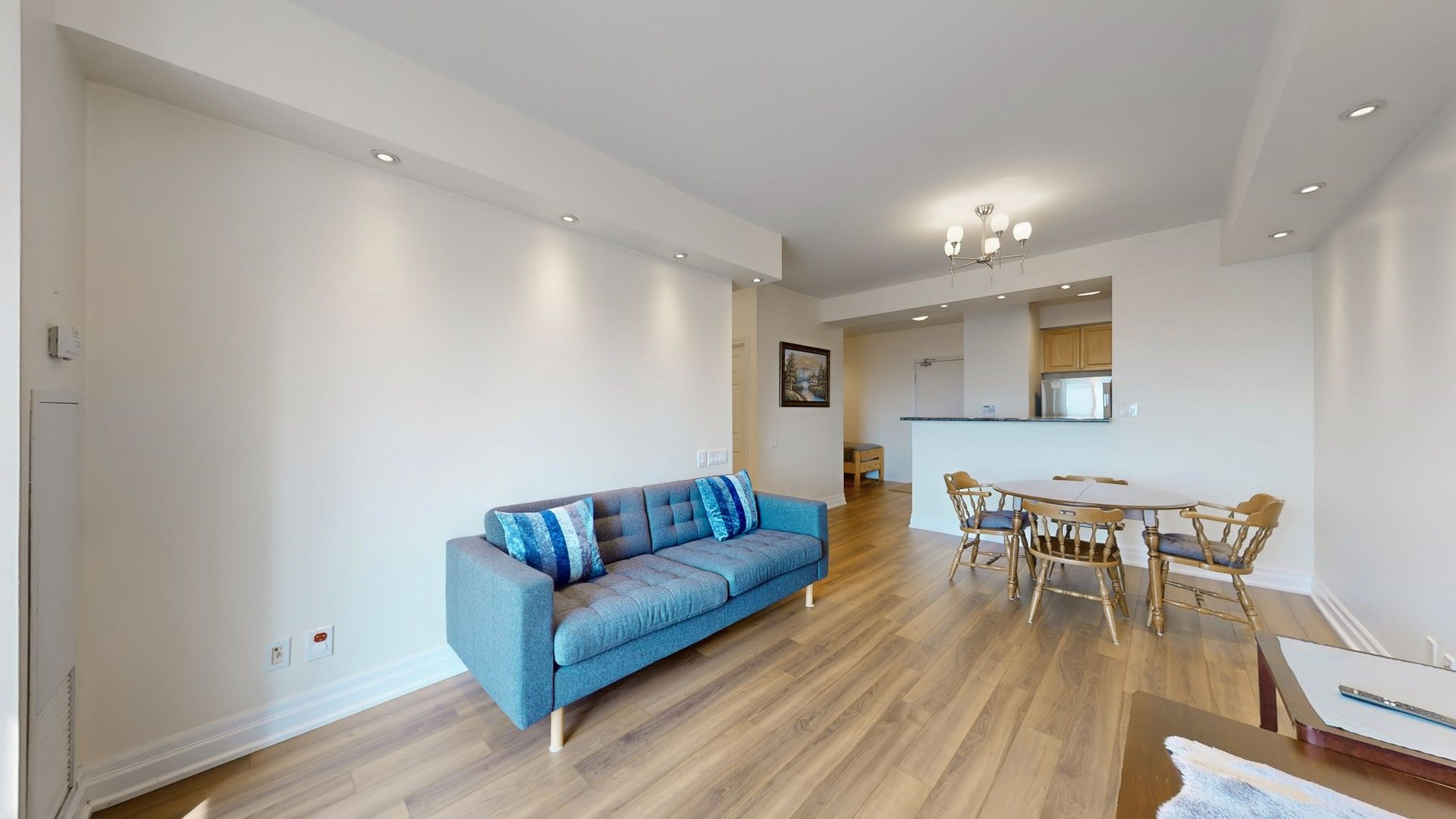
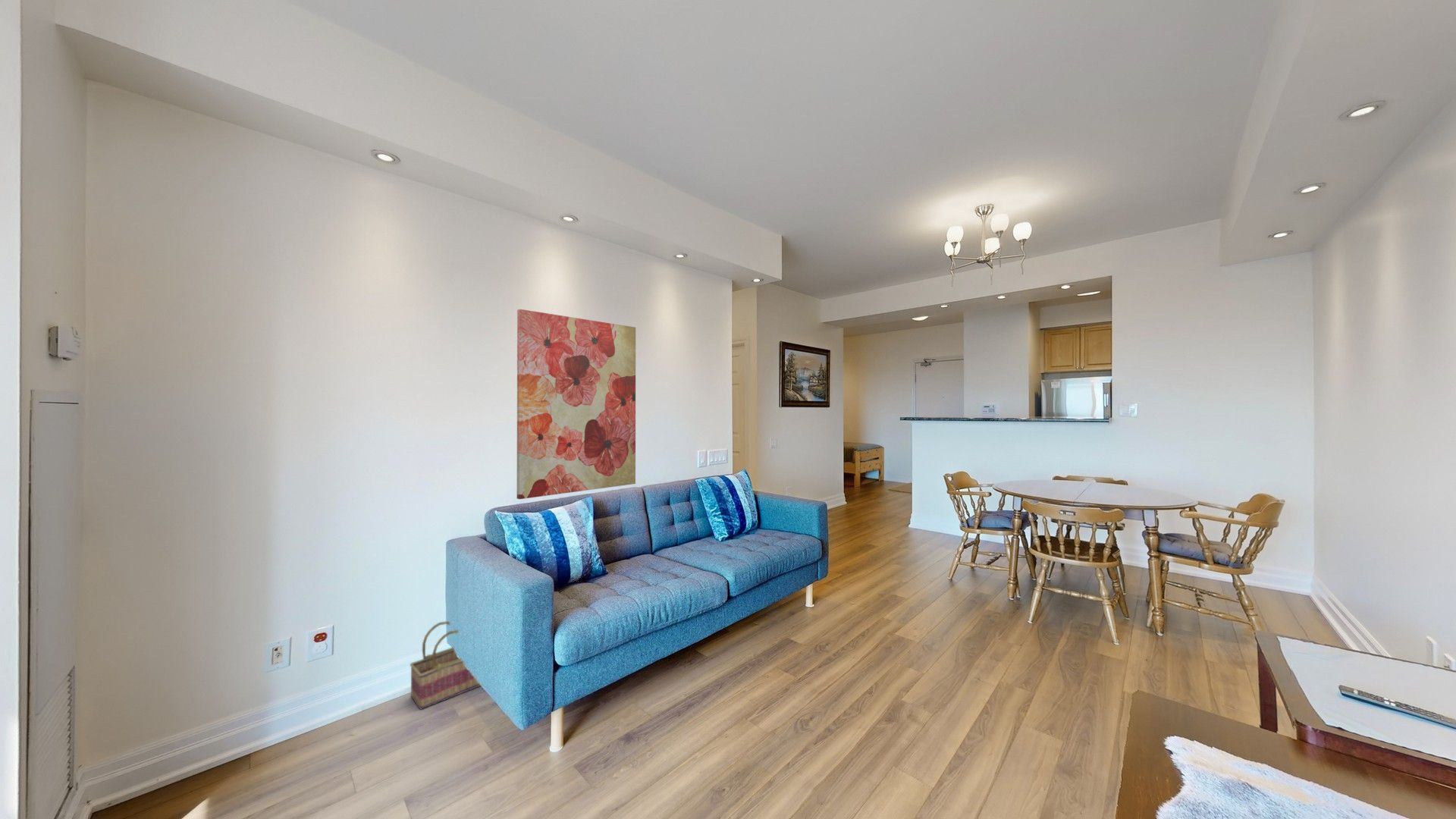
+ wall art (582, 404)
+ basket (447, 658)
